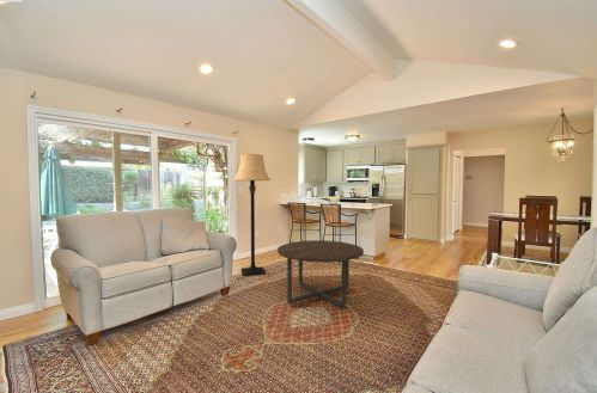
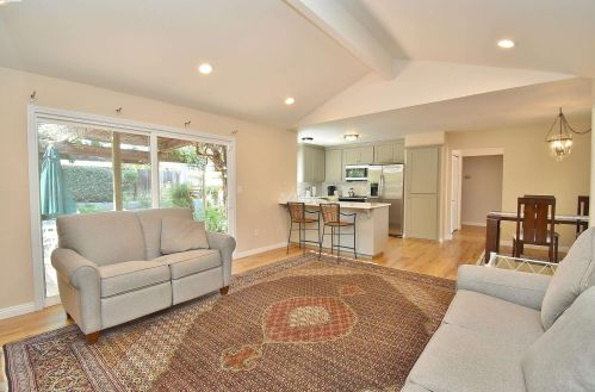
- coffee table (319, 262)
- lamp (252, 214)
